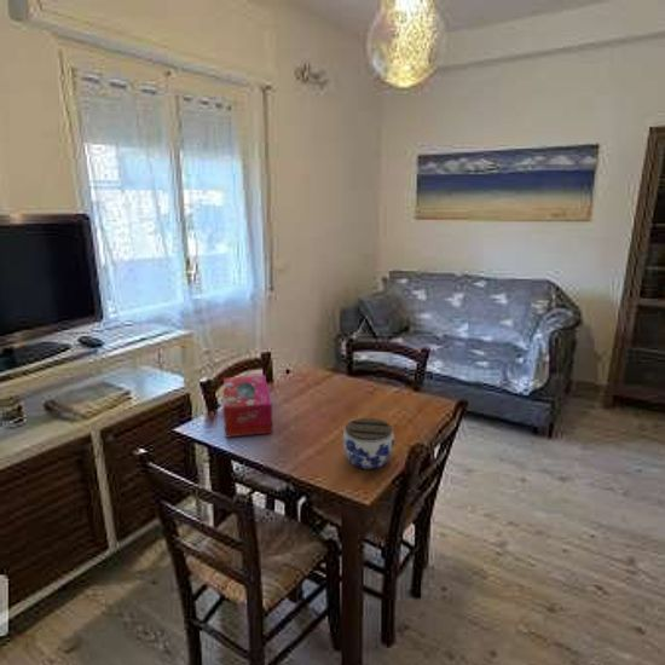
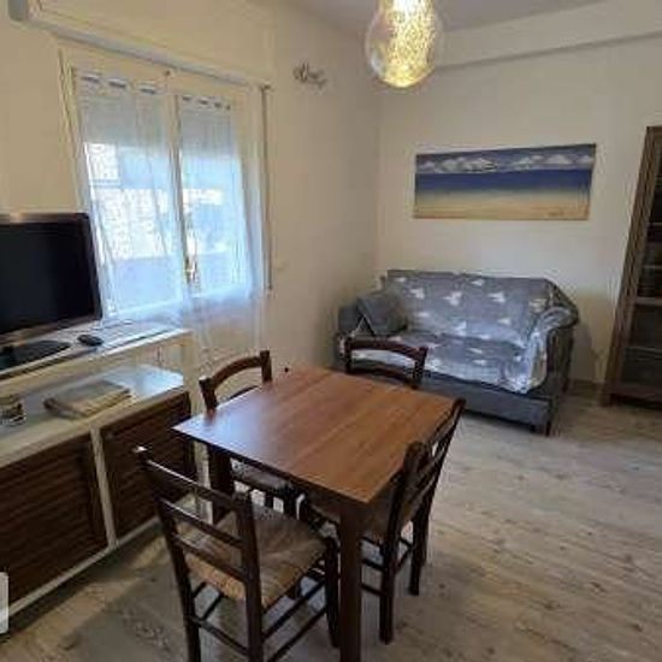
- jar (368, 443)
- tissue box (245, 403)
